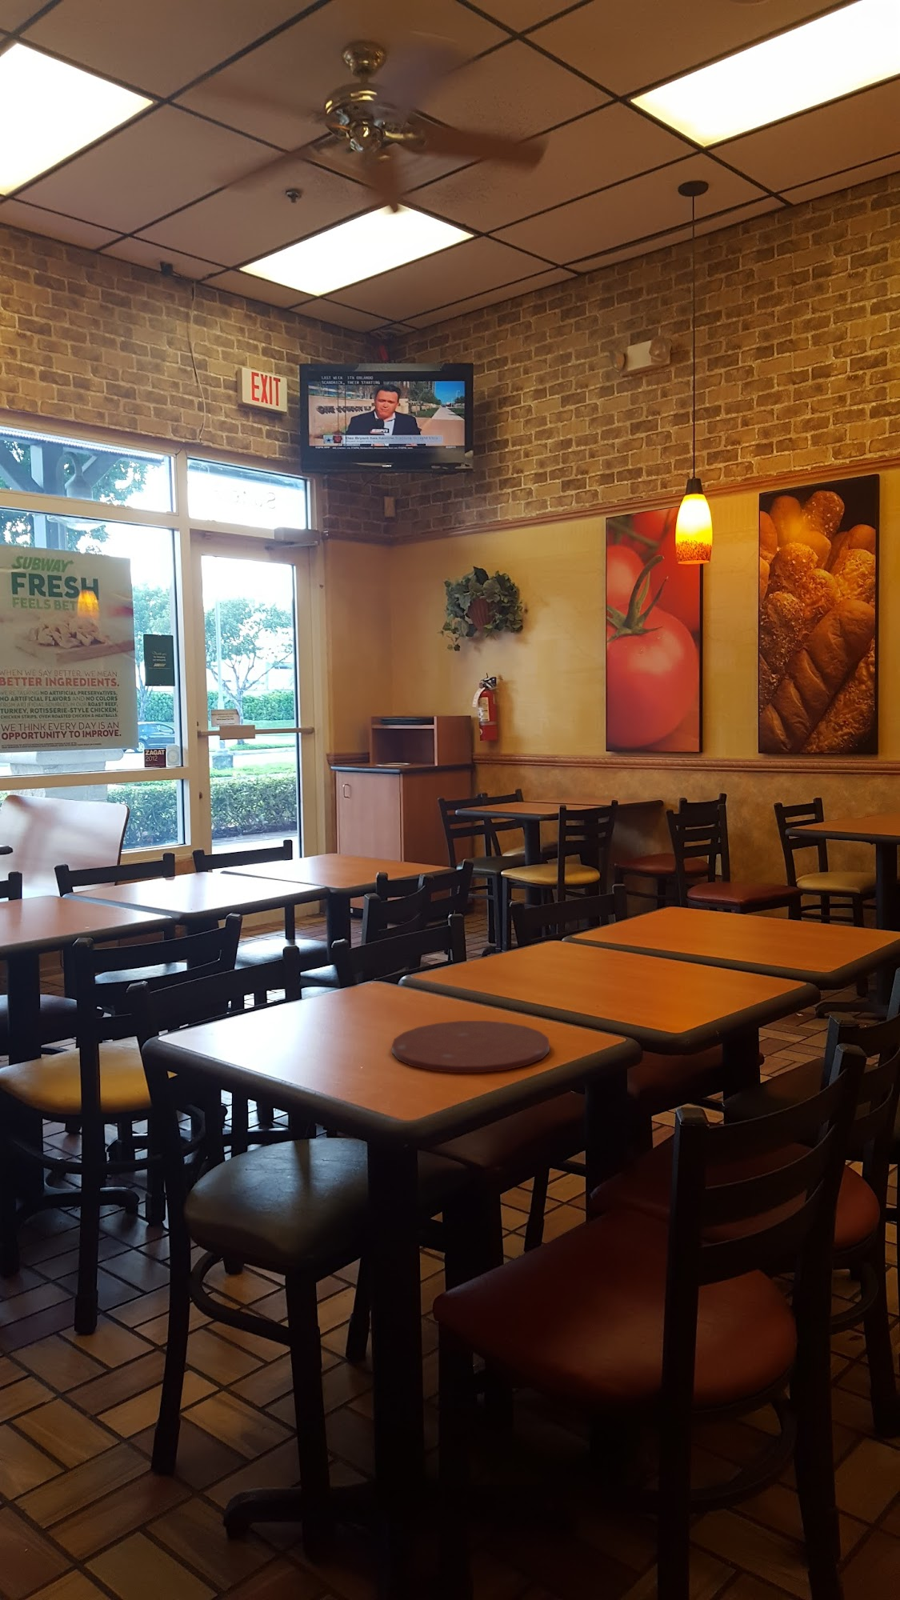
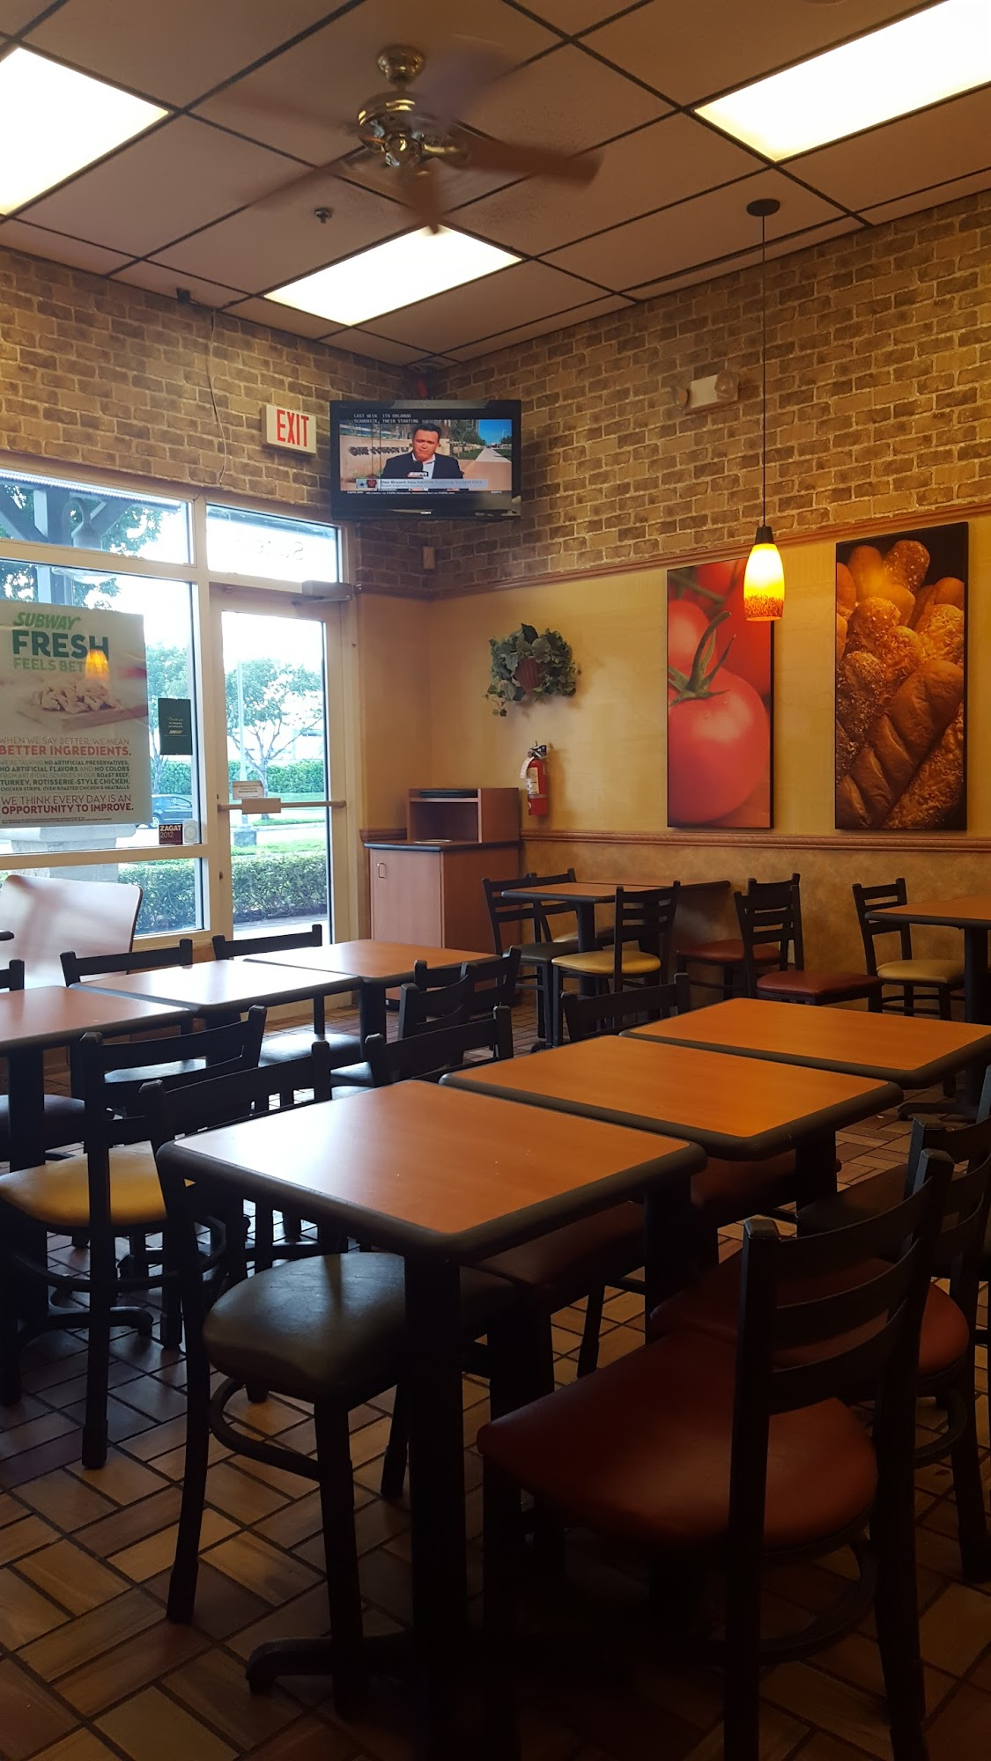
- plate (470, 1045)
